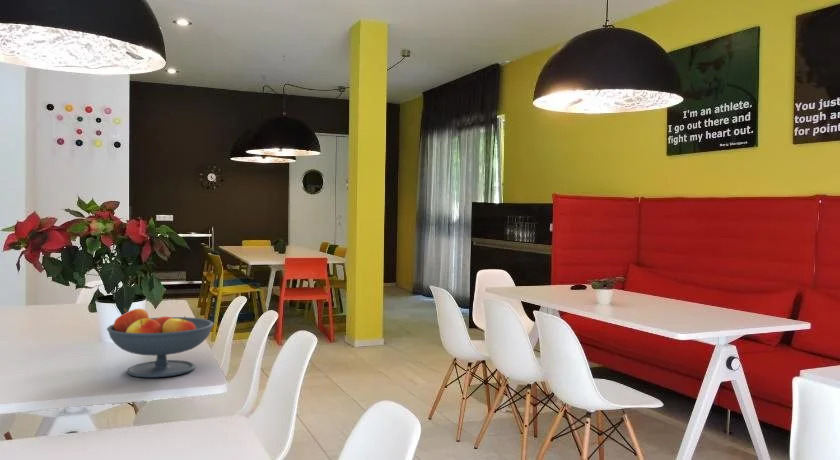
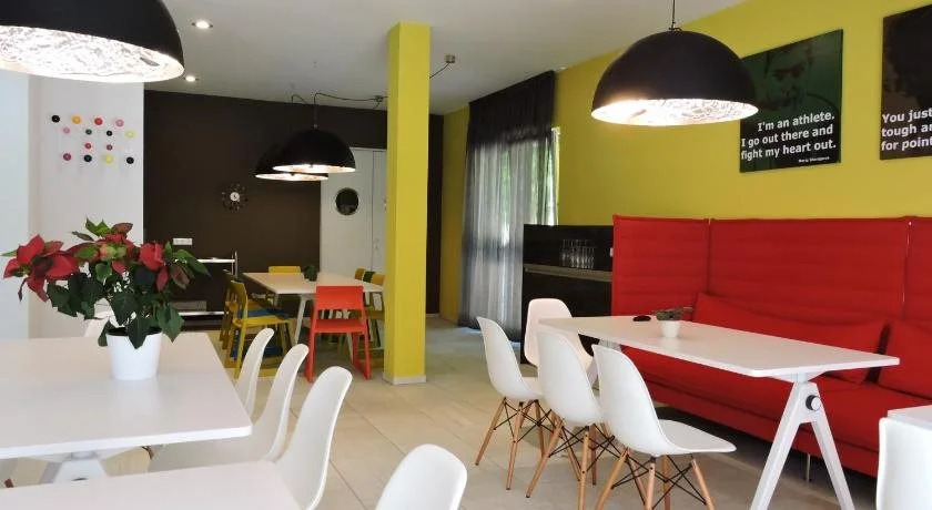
- fruit bowl (161, 339)
